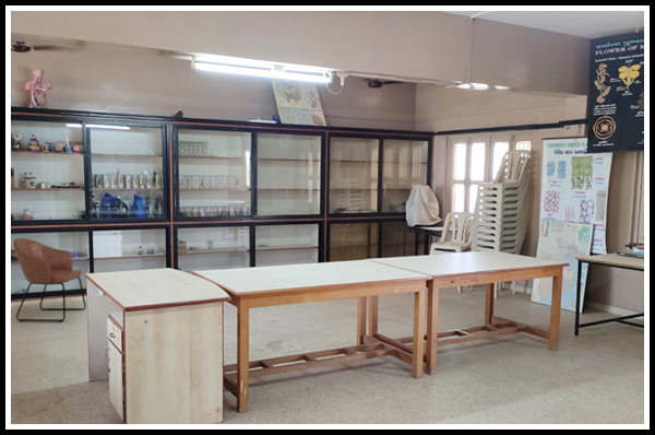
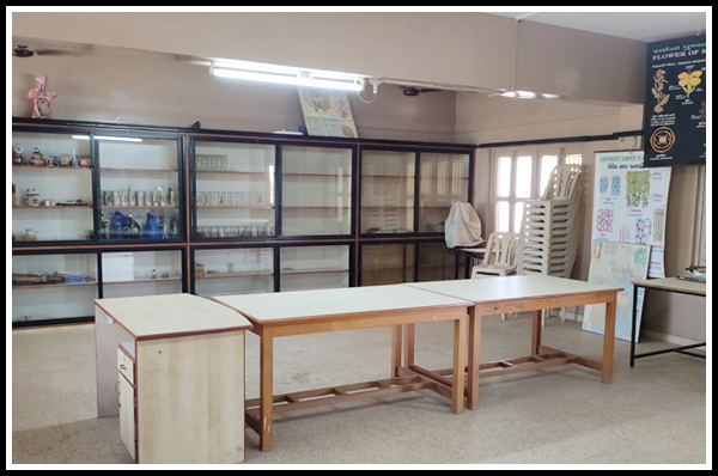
- chair (47, 277)
